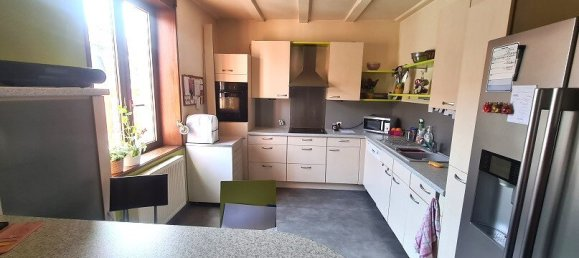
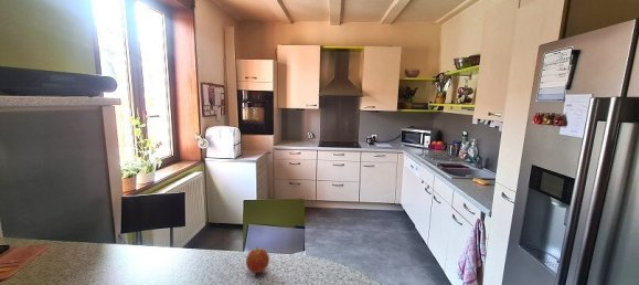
+ fruit (257, 258)
